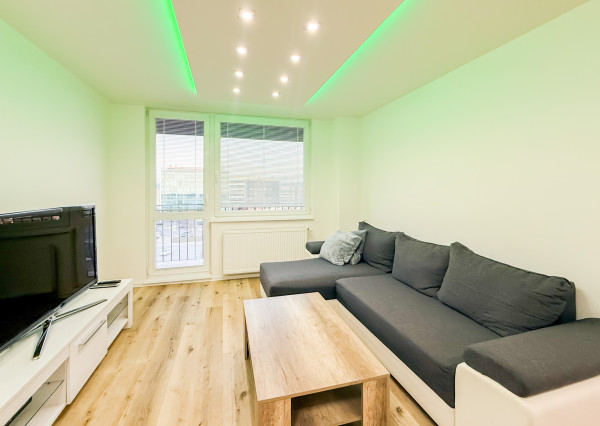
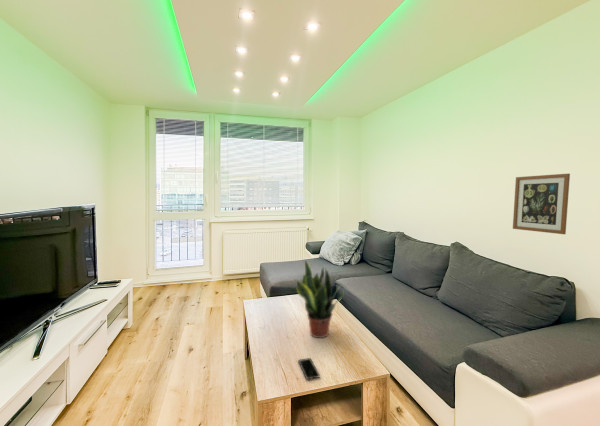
+ smartphone (308, 368)
+ wall art (538, 203)
+ potted plant (319, 299)
